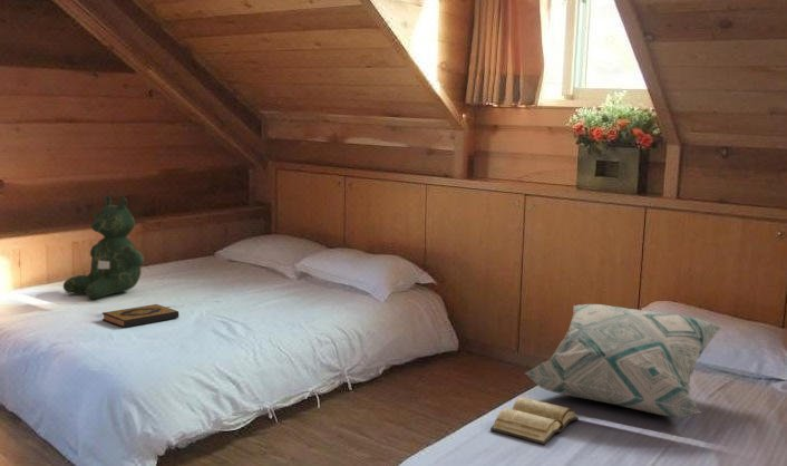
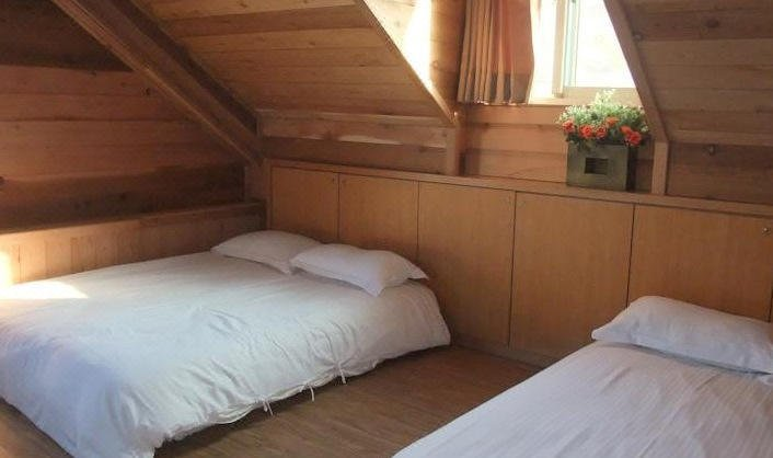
- teddy bear (103, 245)
- decorative pillow (626, 355)
- diary (535, 416)
- hardback book (140, 315)
